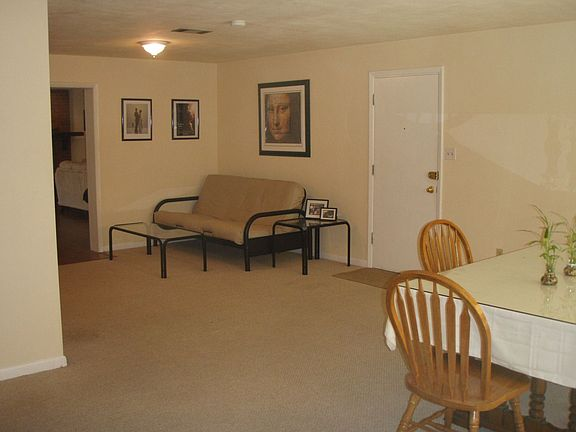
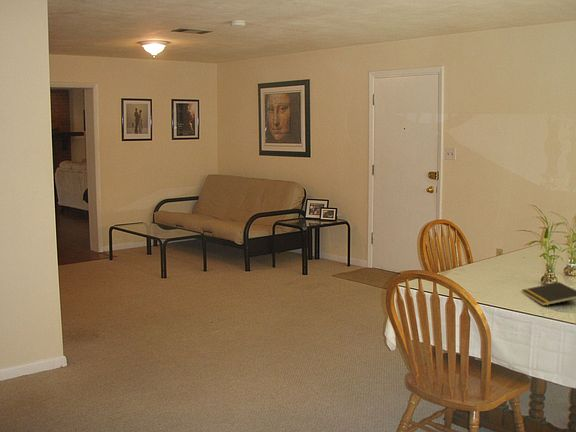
+ notepad (551, 293)
